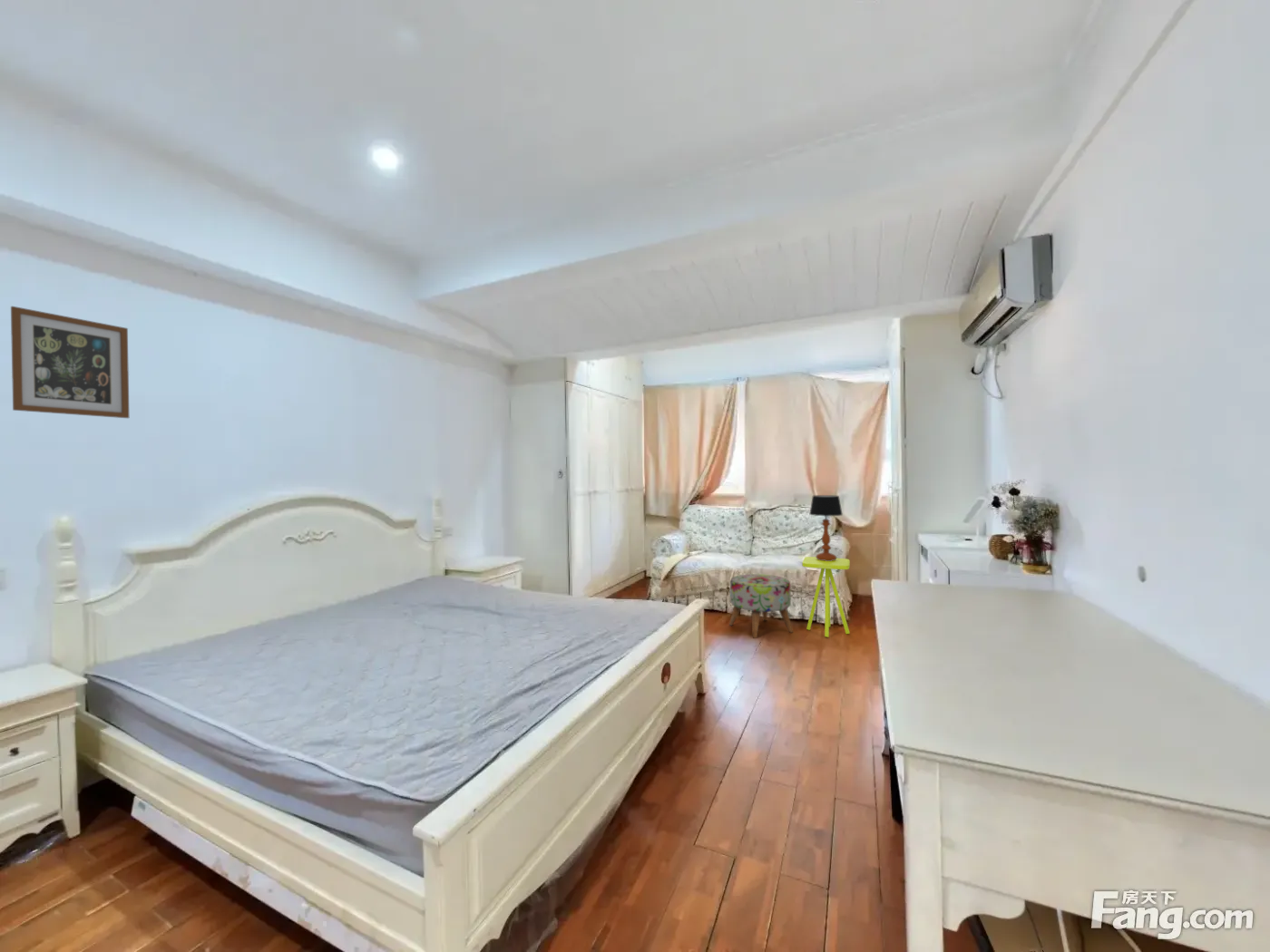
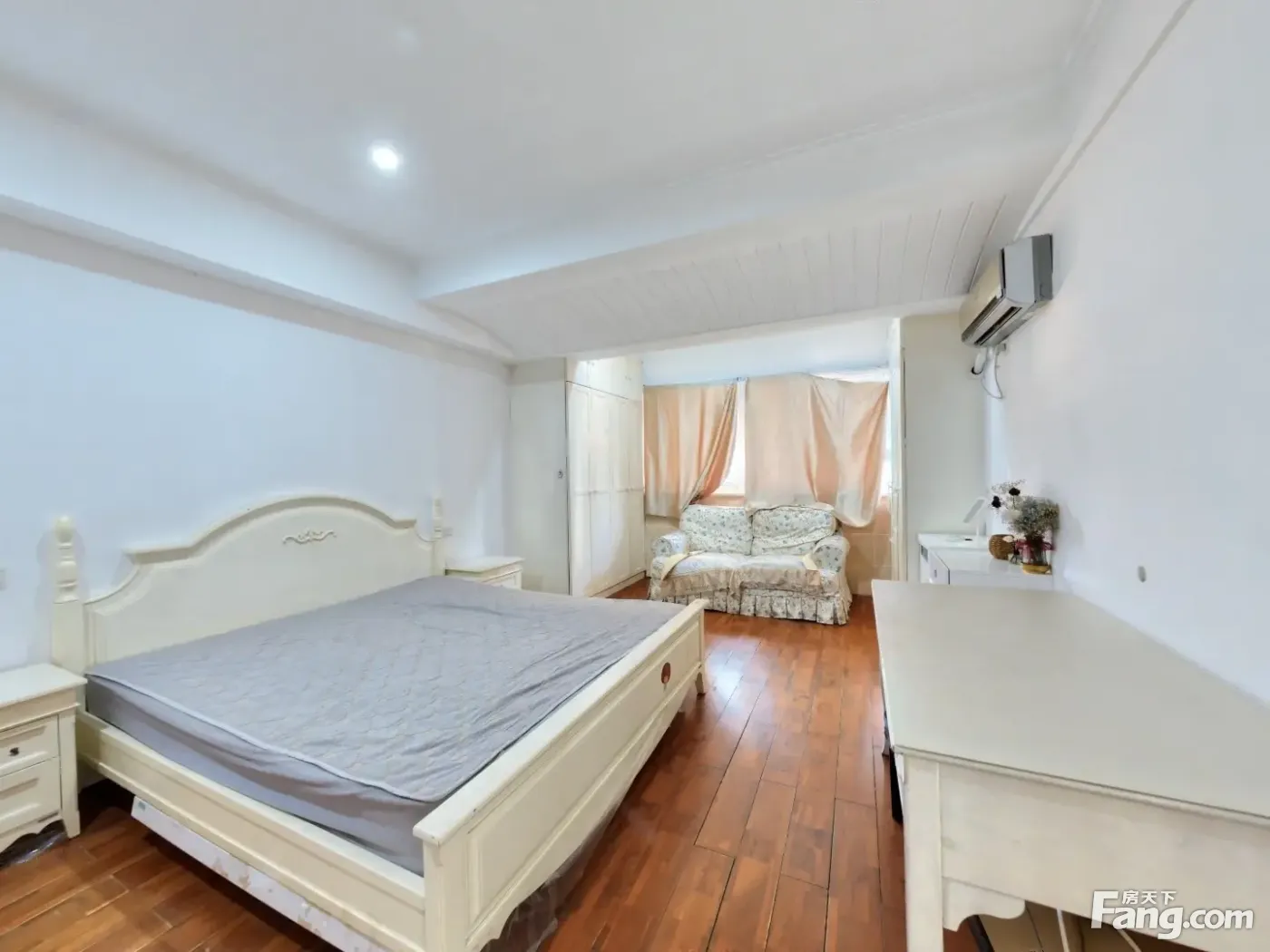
- ottoman (759, 604)
- table lamp (826, 527)
- wall art (73, 366)
- side table (826, 596)
